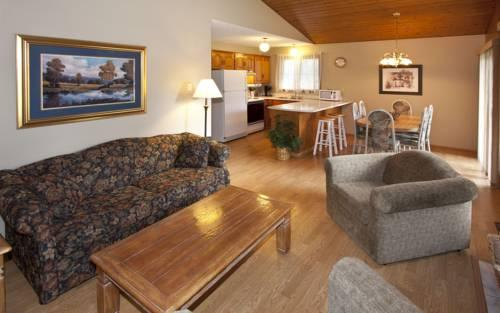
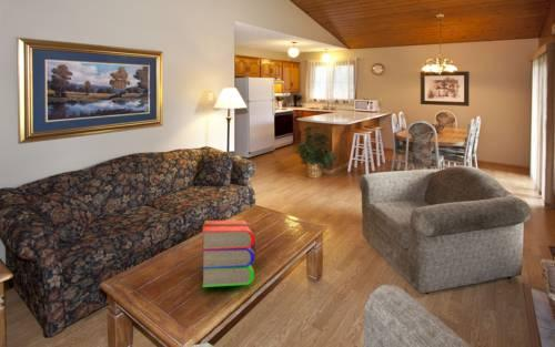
+ books (230, 249)
